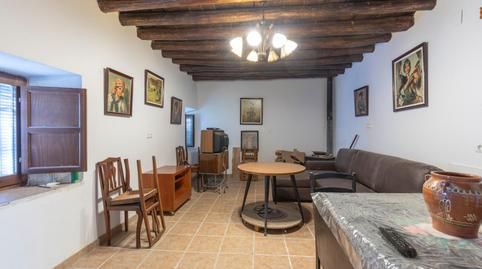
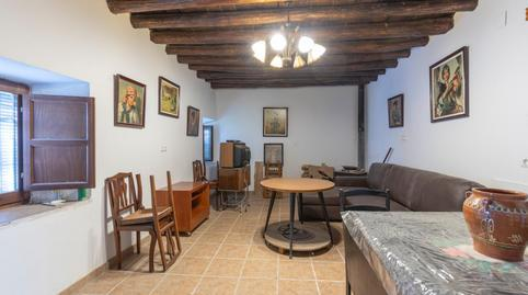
- remote control (395, 239)
